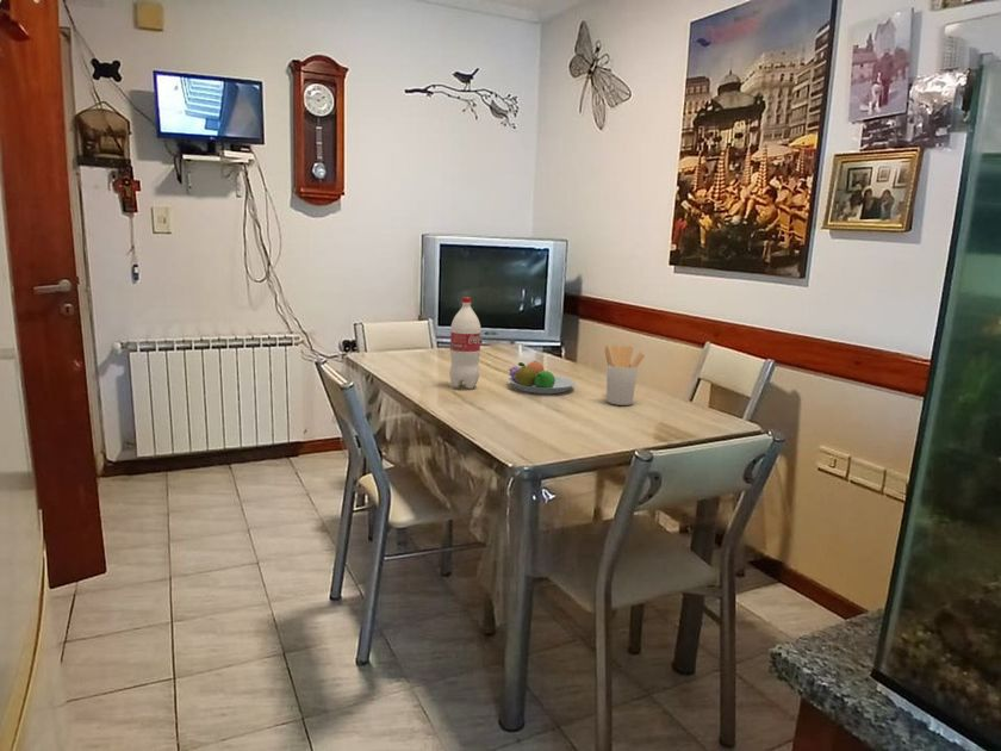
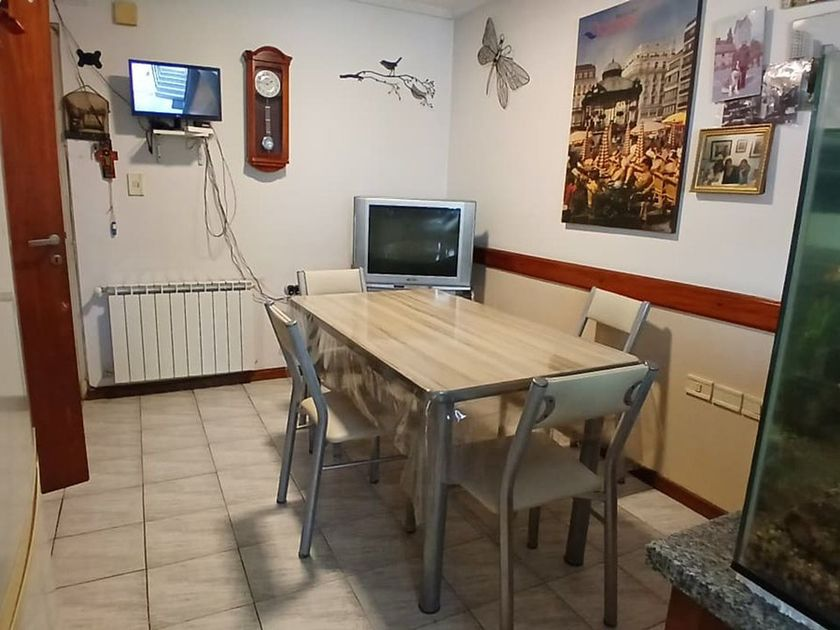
- fruit bowl (541, 374)
- bottle (465, 342)
- utensil holder (621, 373)
